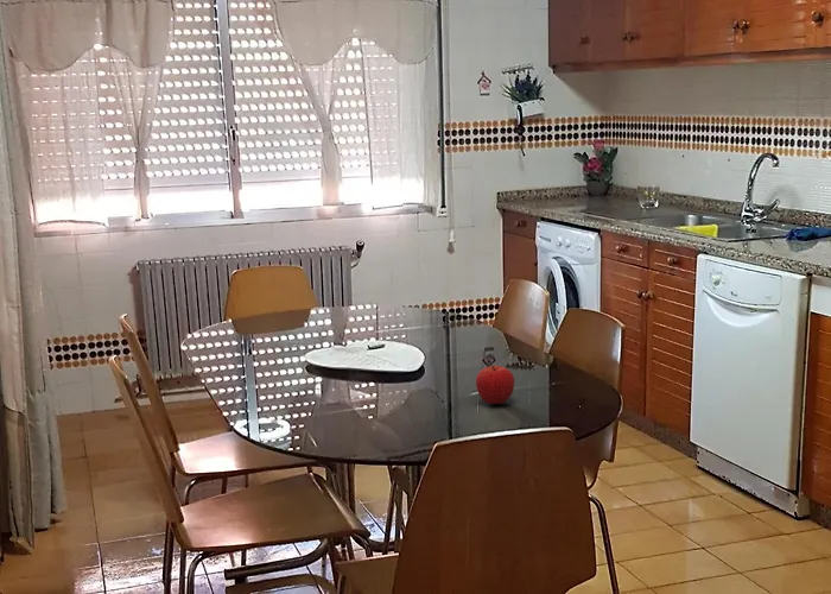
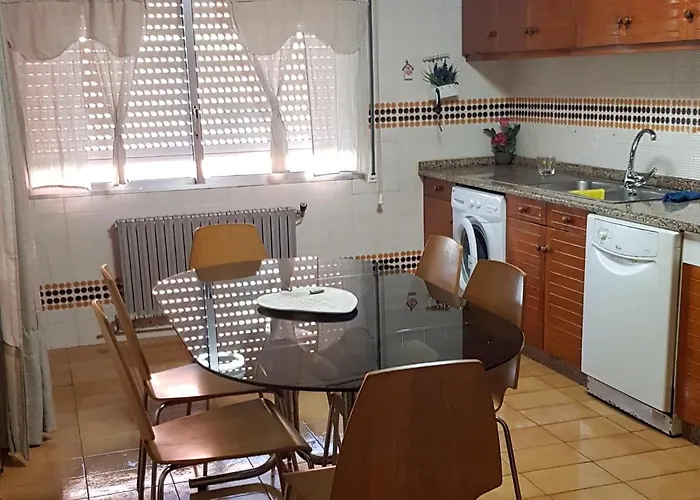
- fruit (495, 383)
